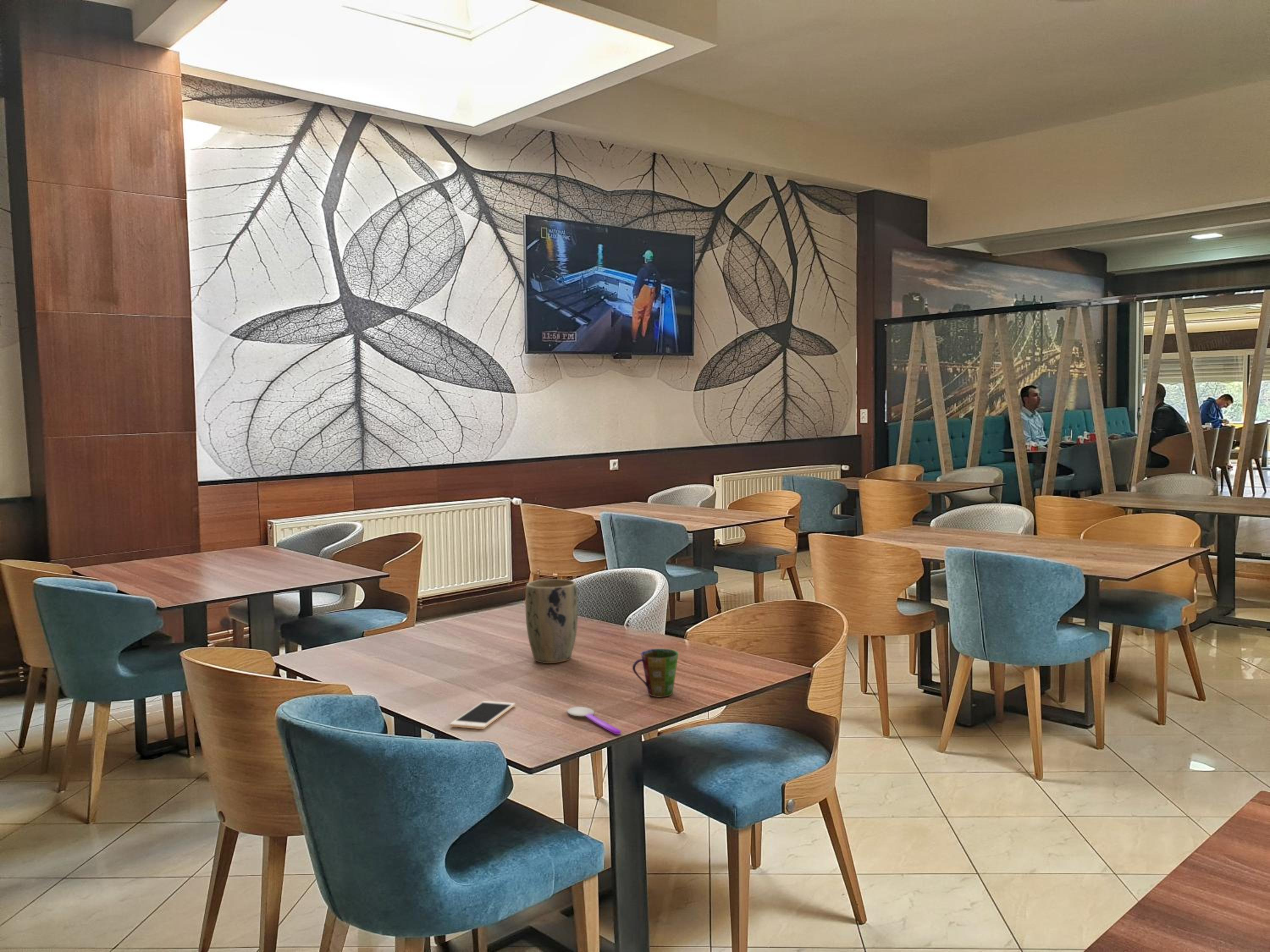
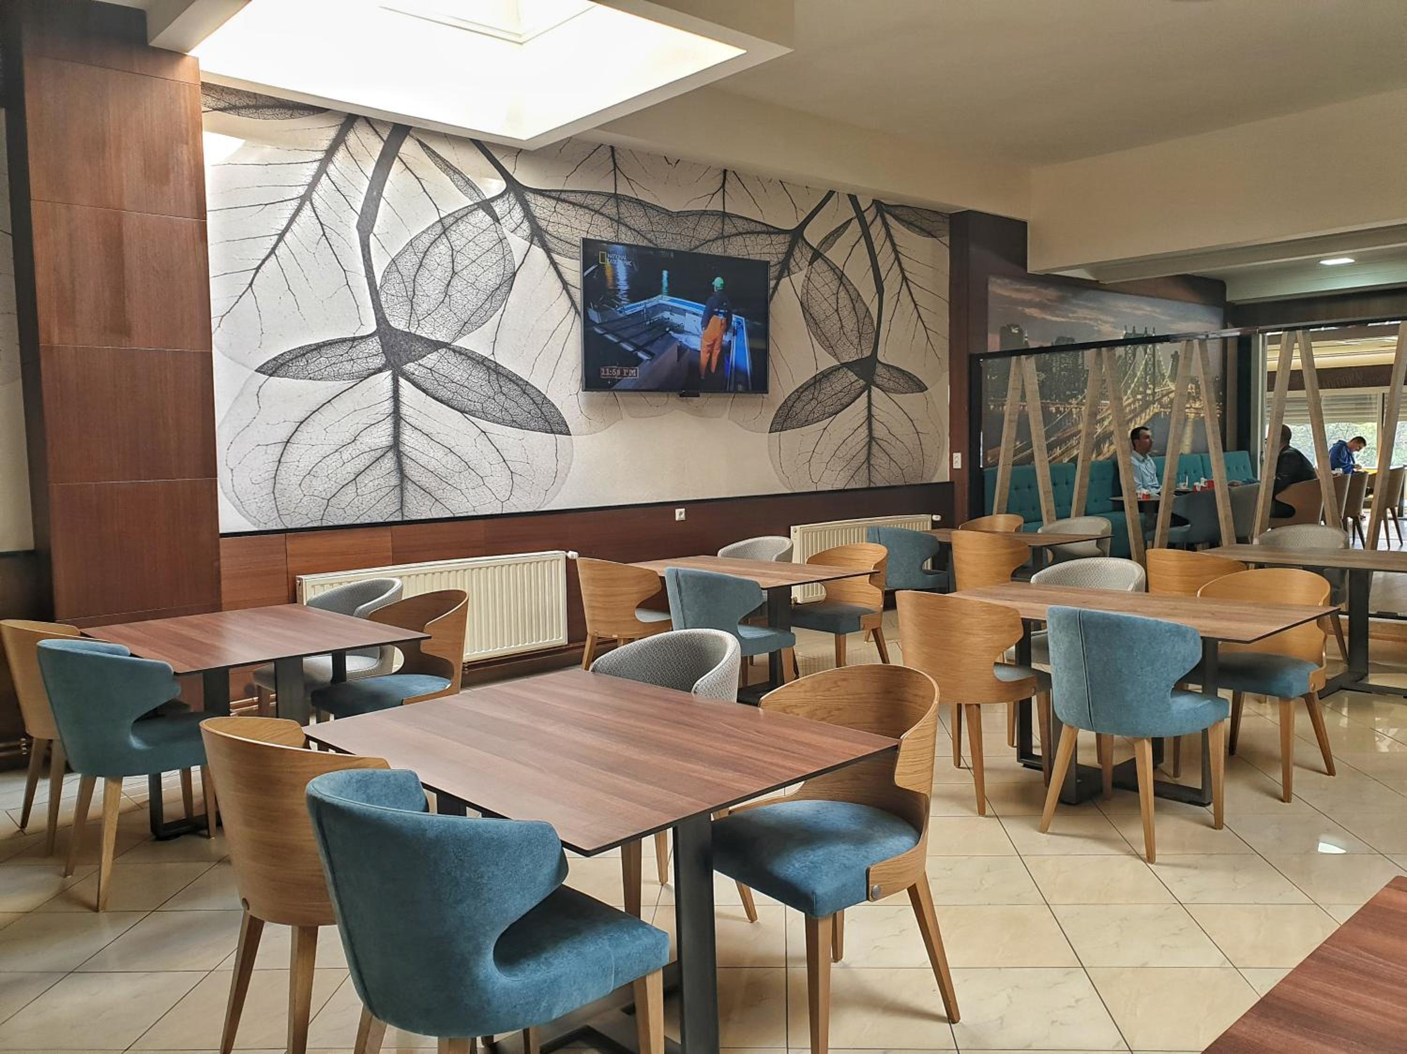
- plant pot (552, 621)
- cup (655, 674)
- spoon (594, 718)
- cell phone (483, 714)
